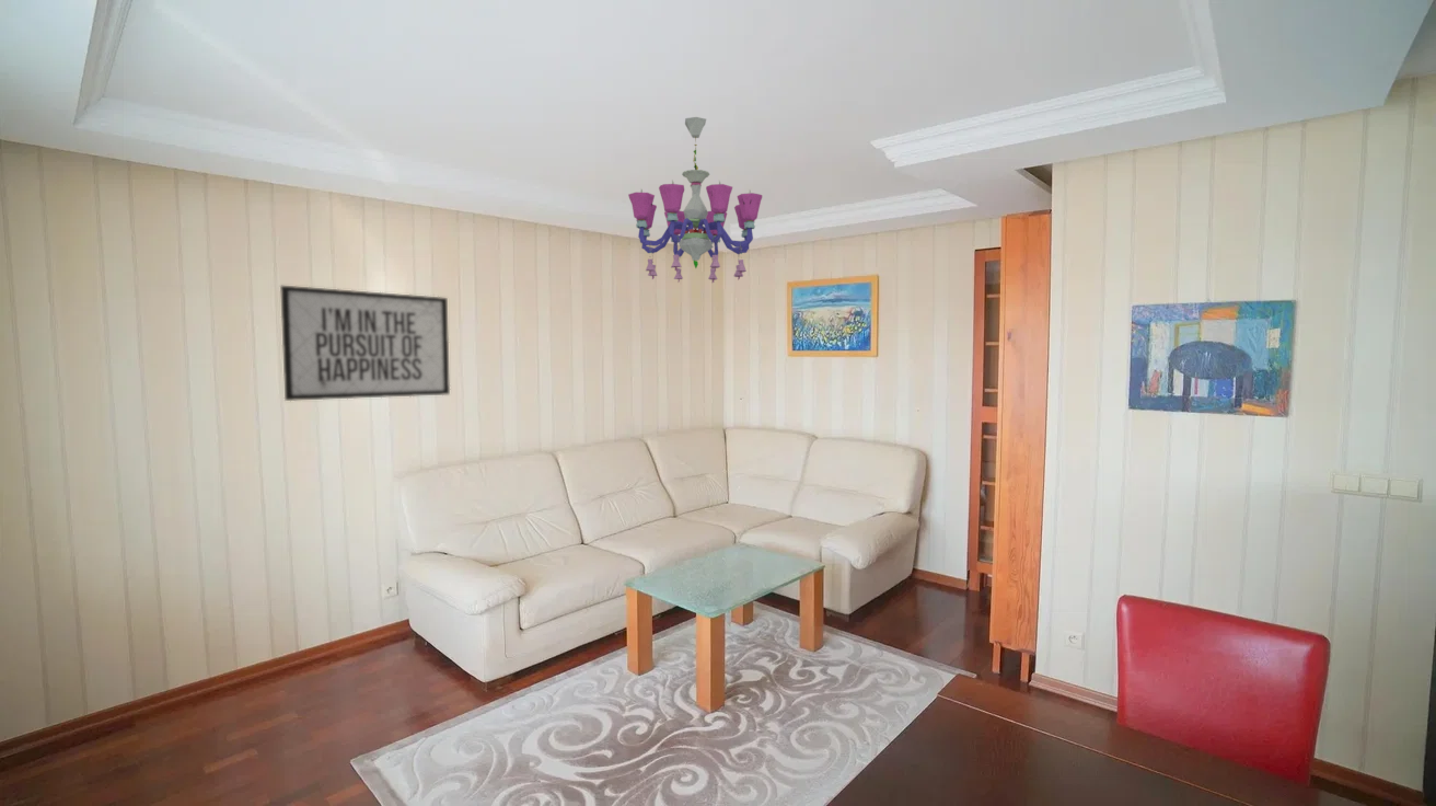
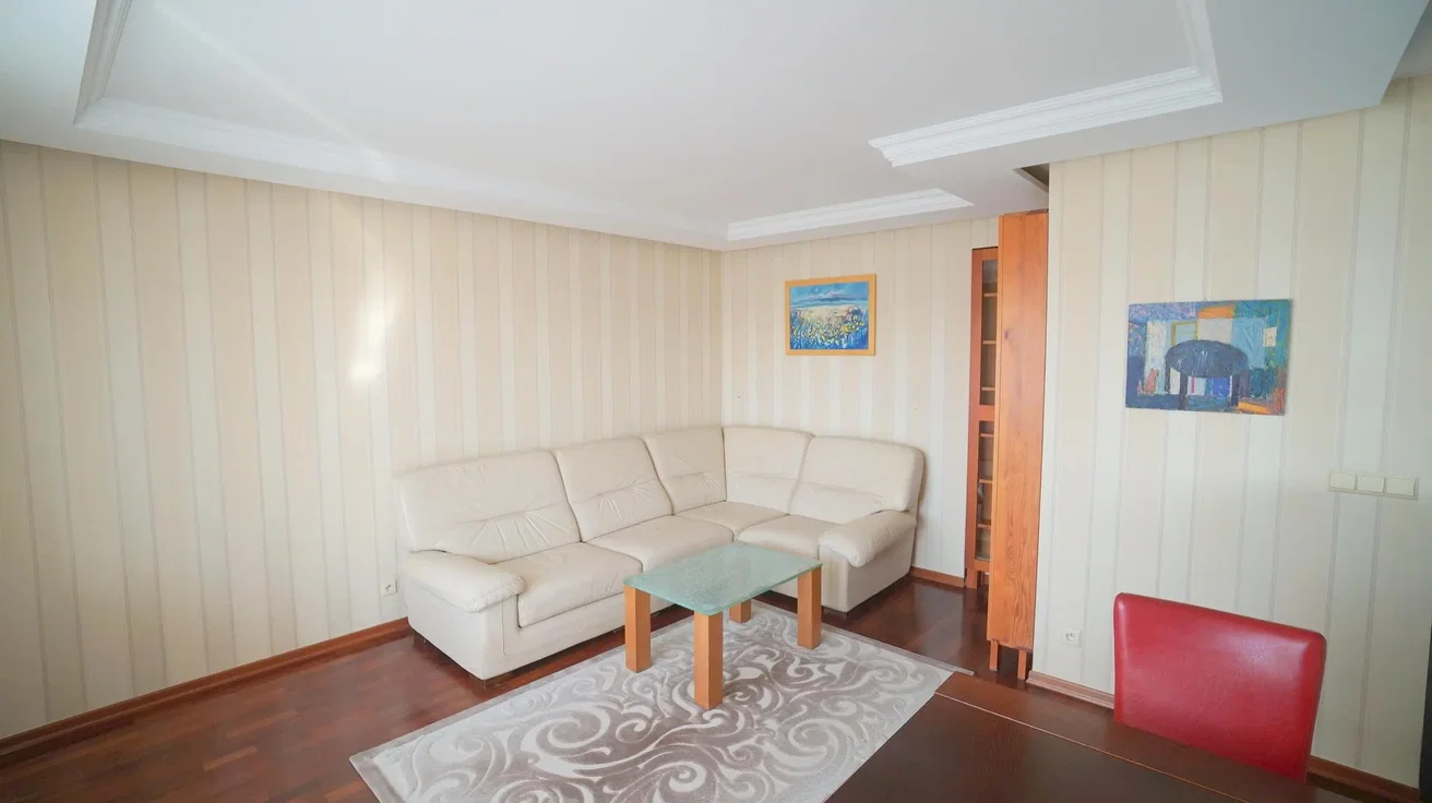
- chandelier (695, 199)
- mirror (372, 345)
